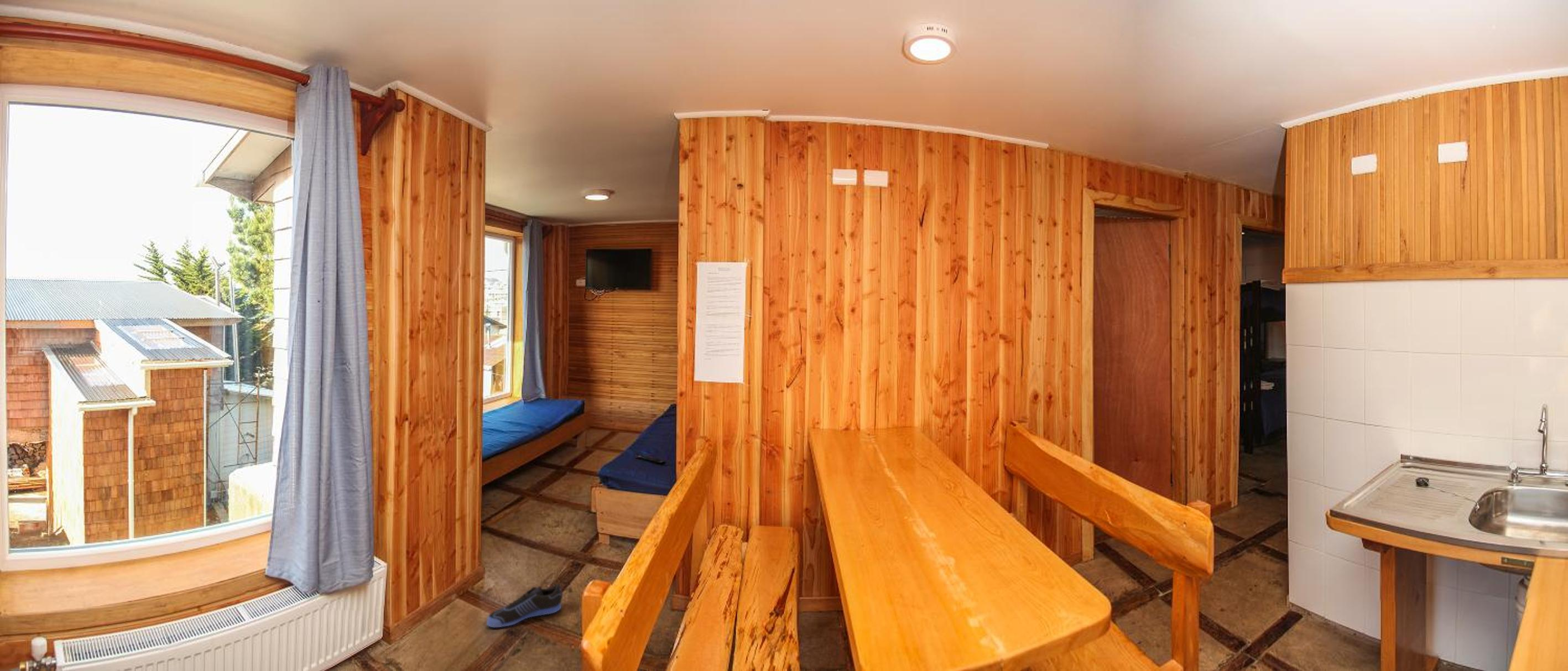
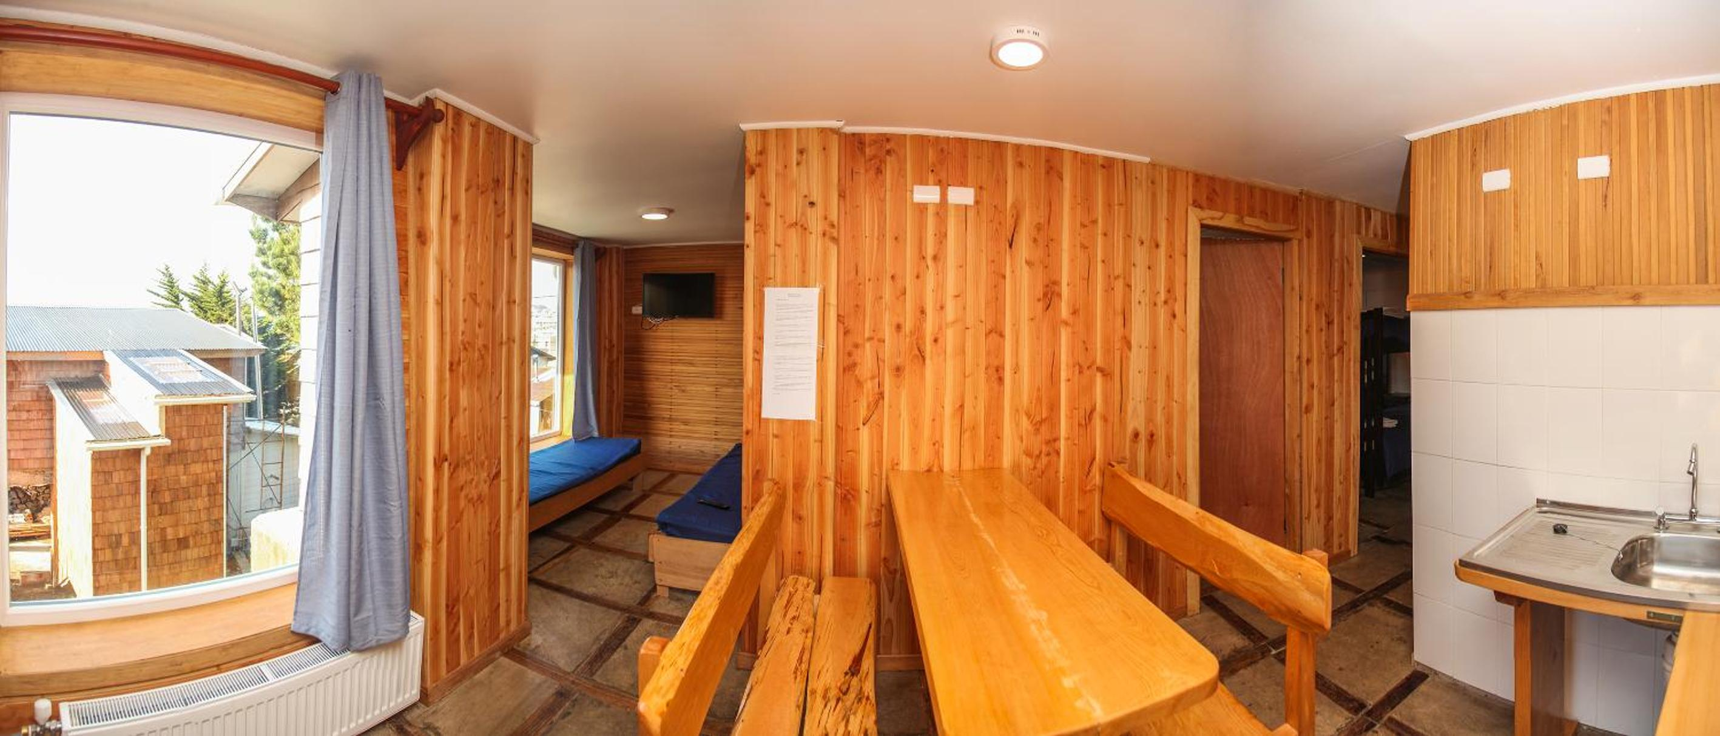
- sneaker (525, 603)
